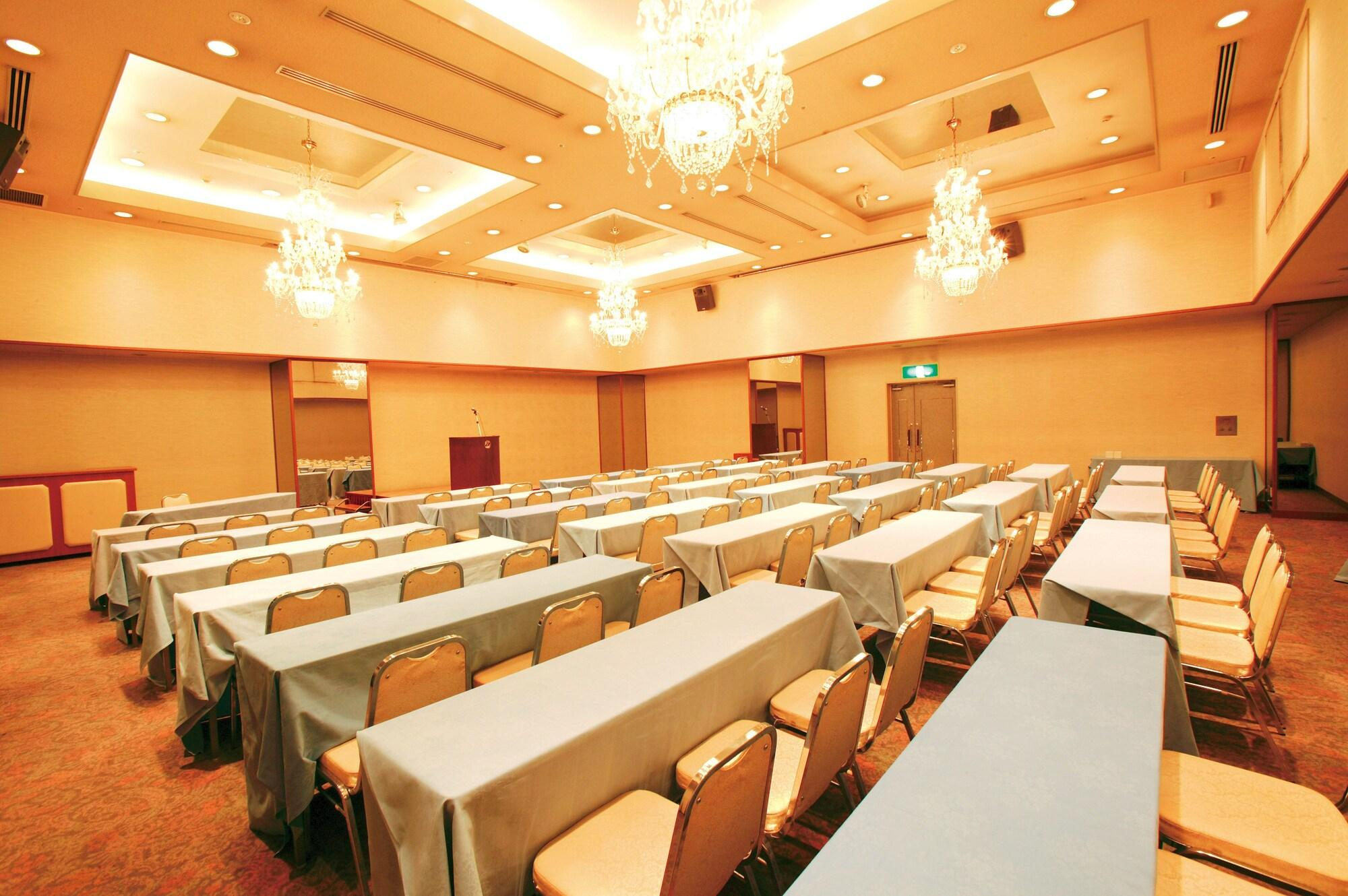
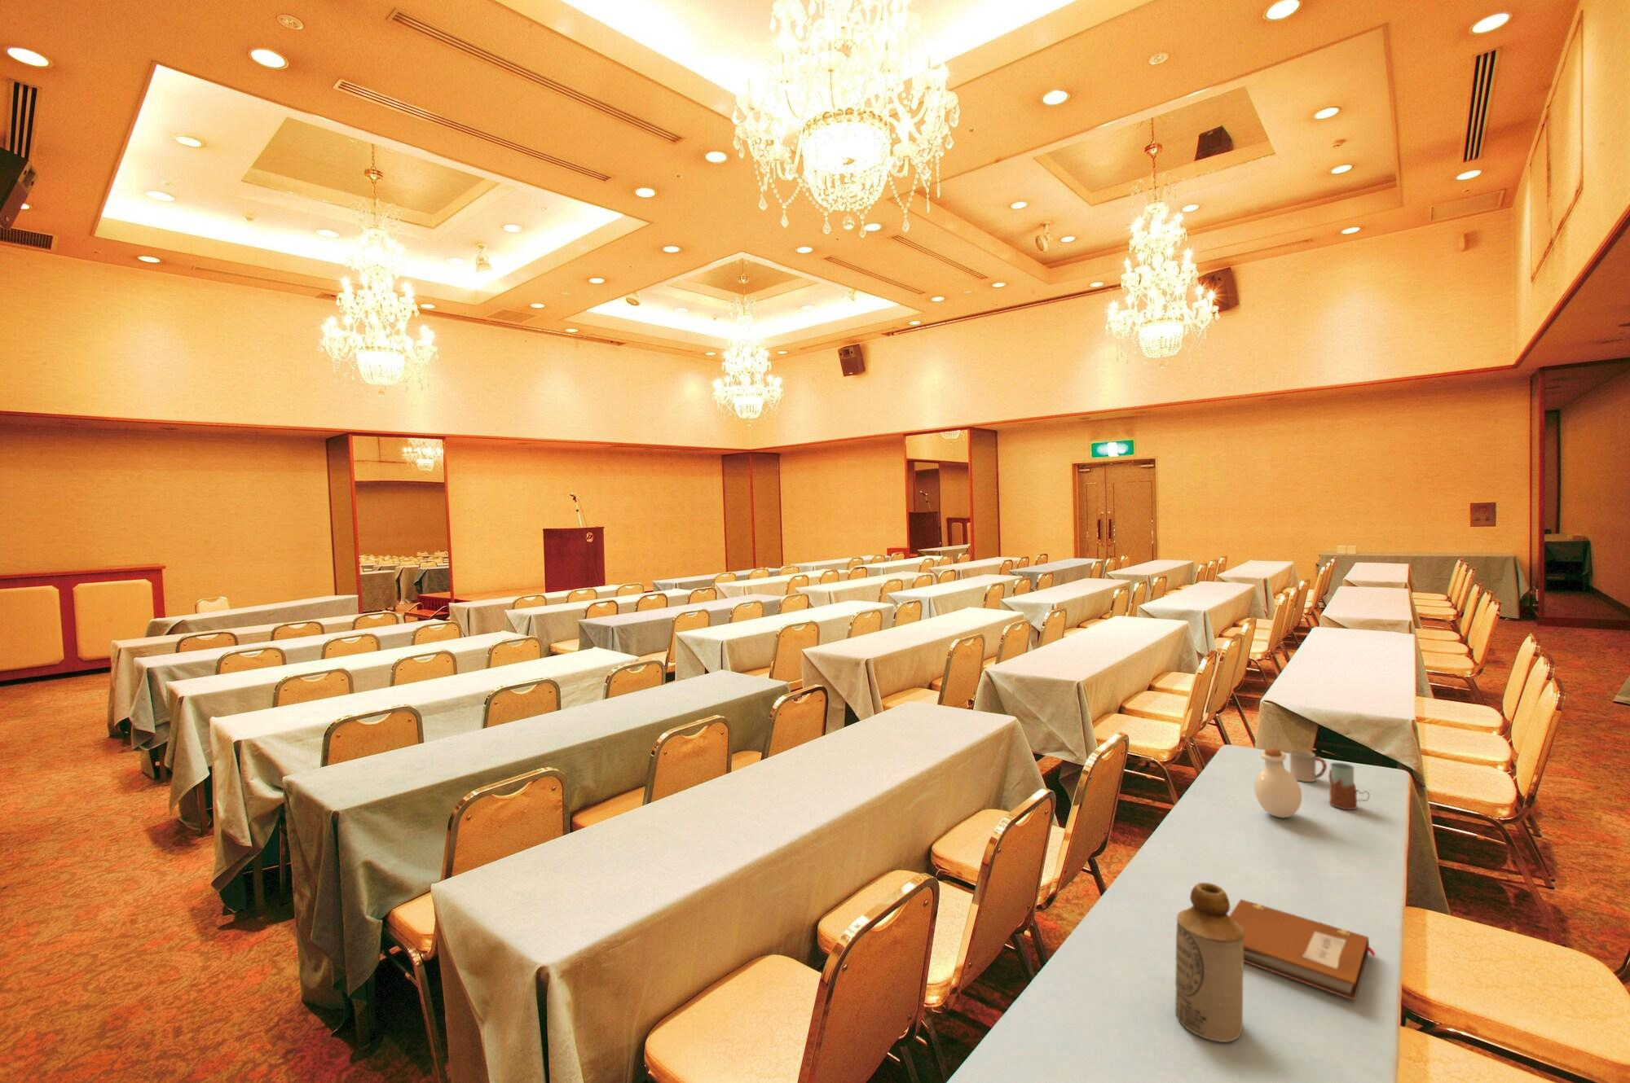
+ bottle (1277, 782)
+ drinking glass (1348, 787)
+ bottle (1208, 955)
+ cup (1308, 766)
+ notebook (1296, 944)
